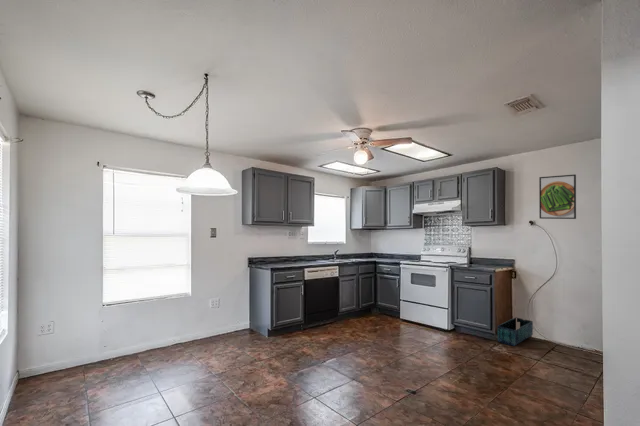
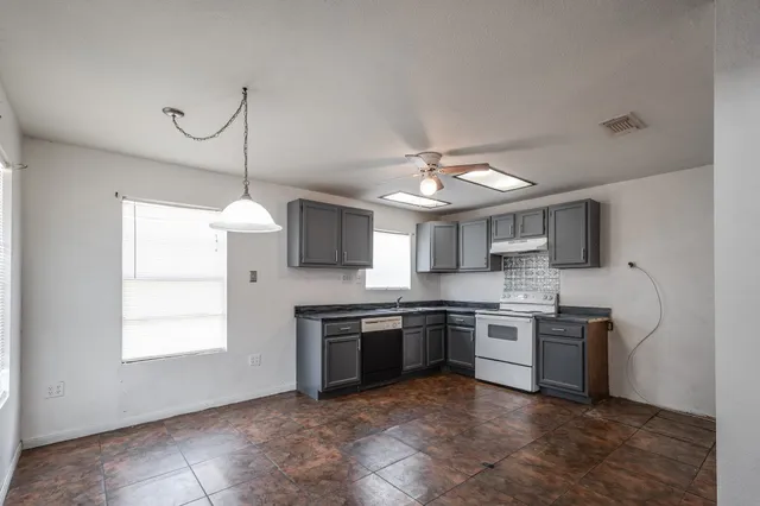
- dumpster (515, 331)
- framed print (557, 197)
